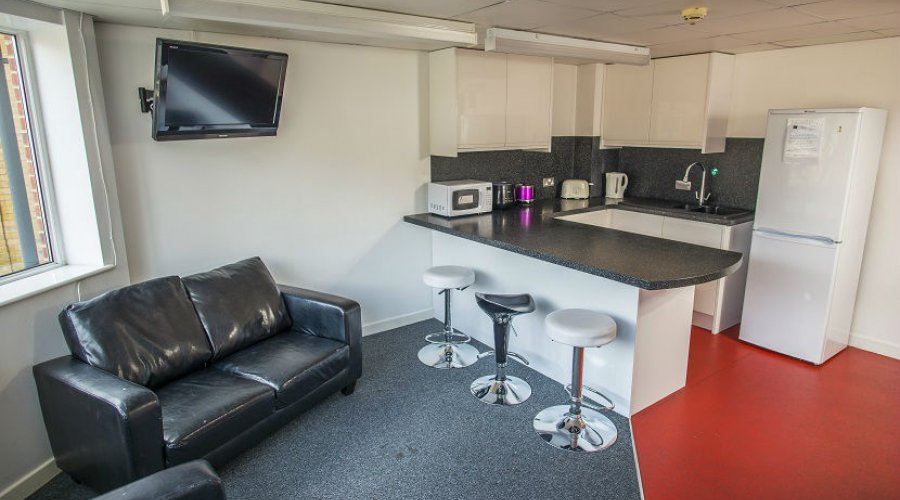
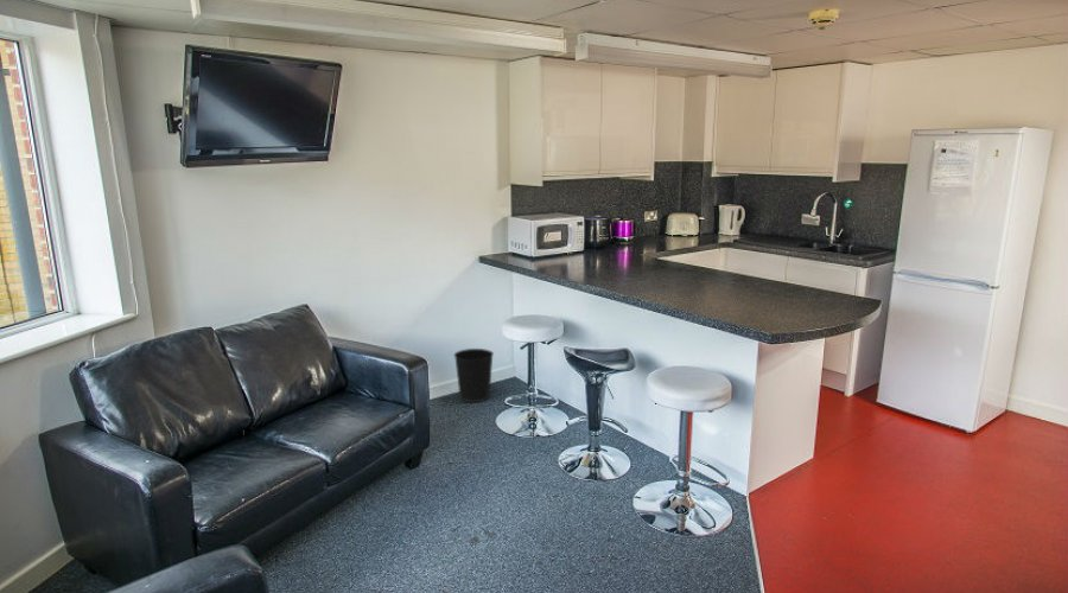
+ wastebasket (473, 375)
